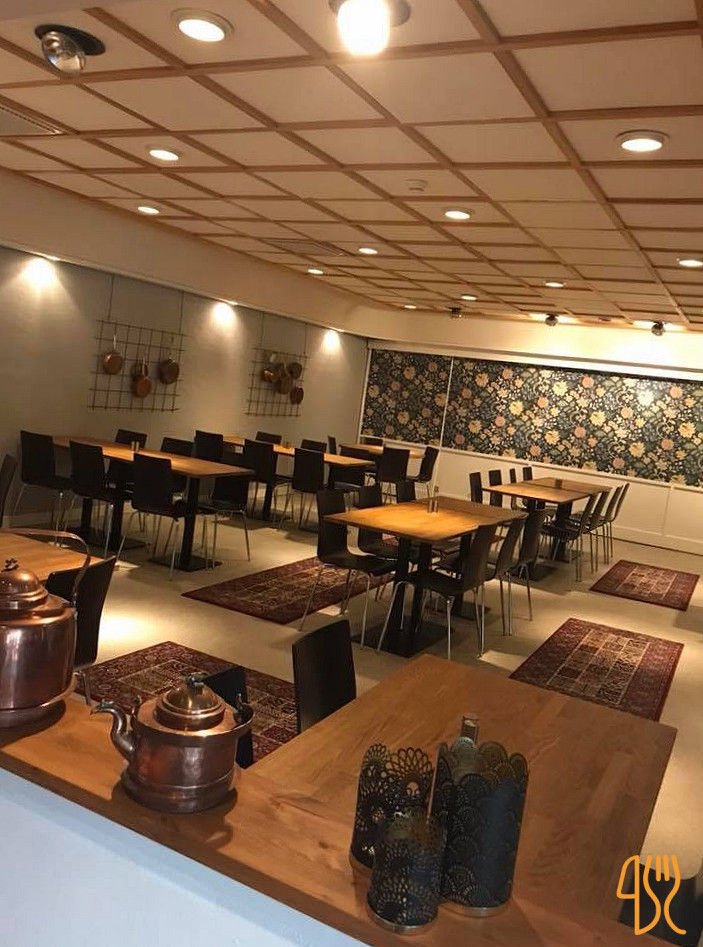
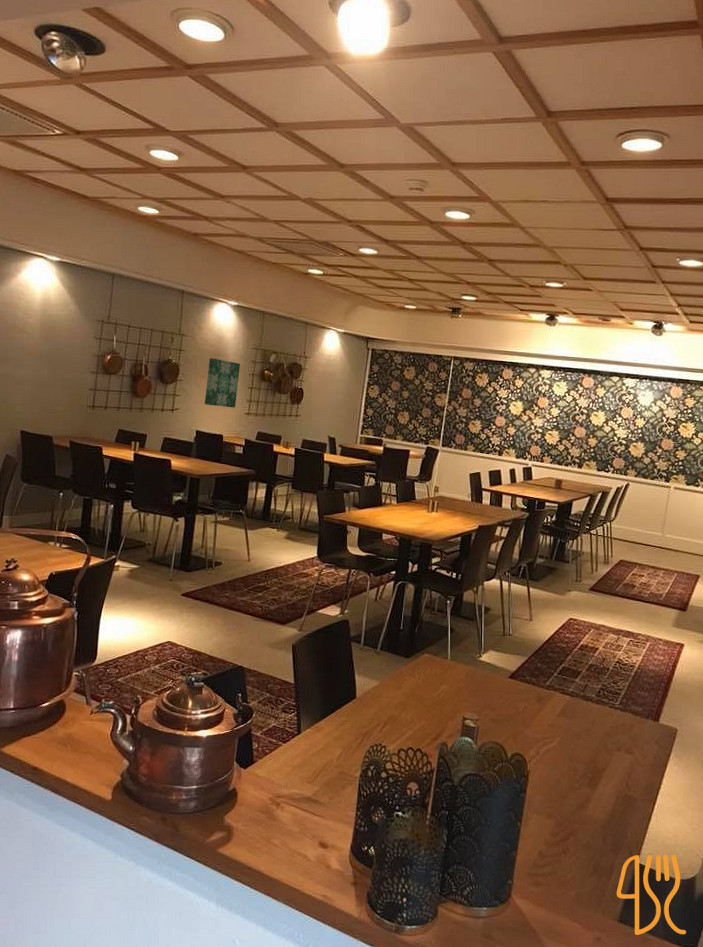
+ wall art (222, 383)
